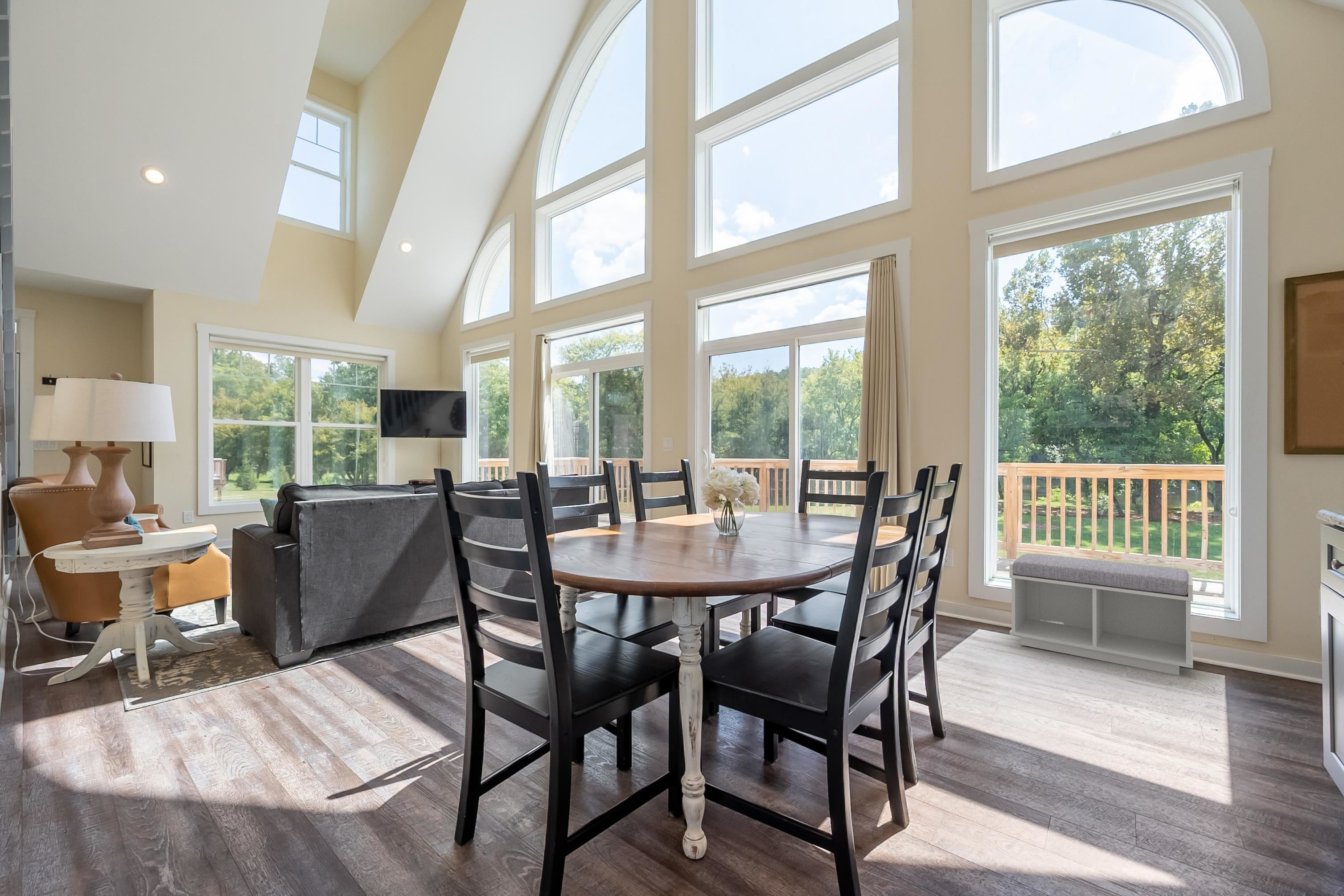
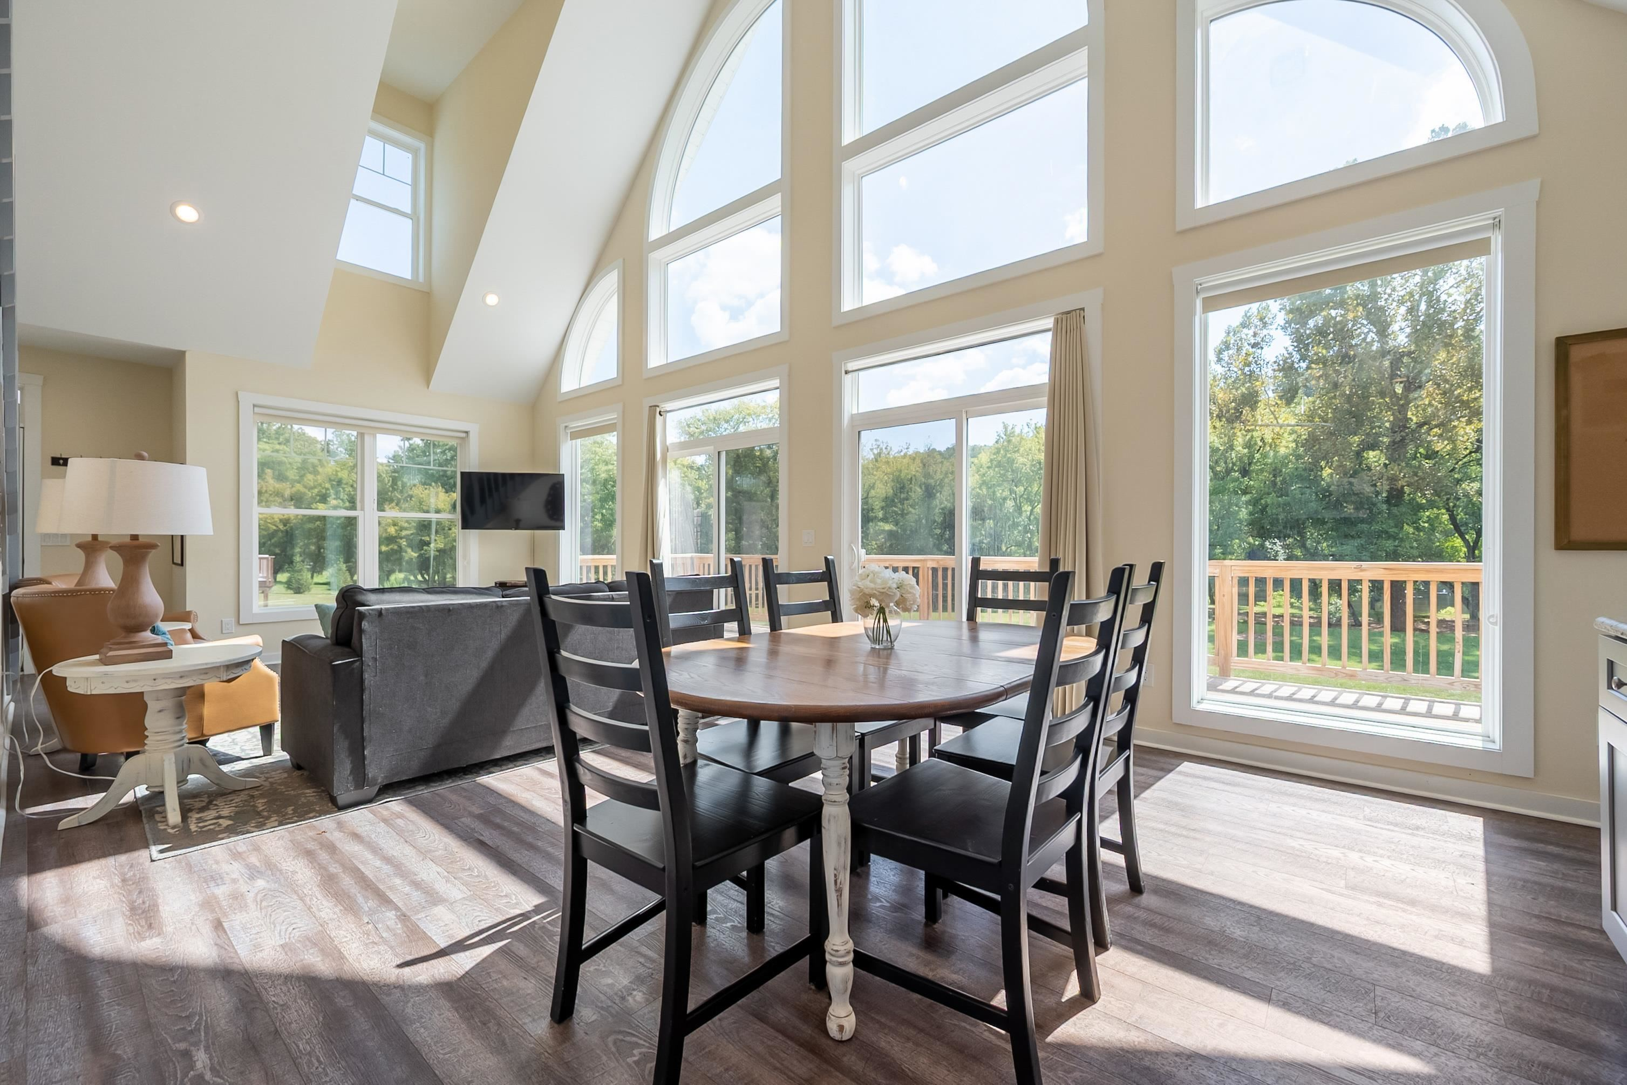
- bench (1097, 607)
